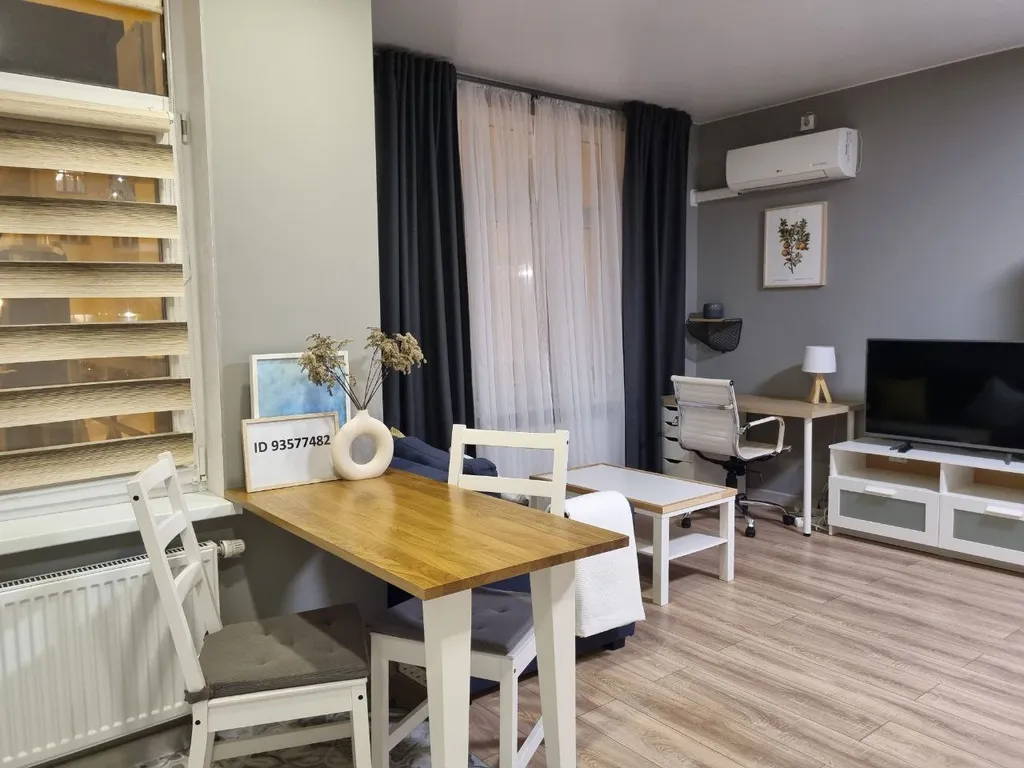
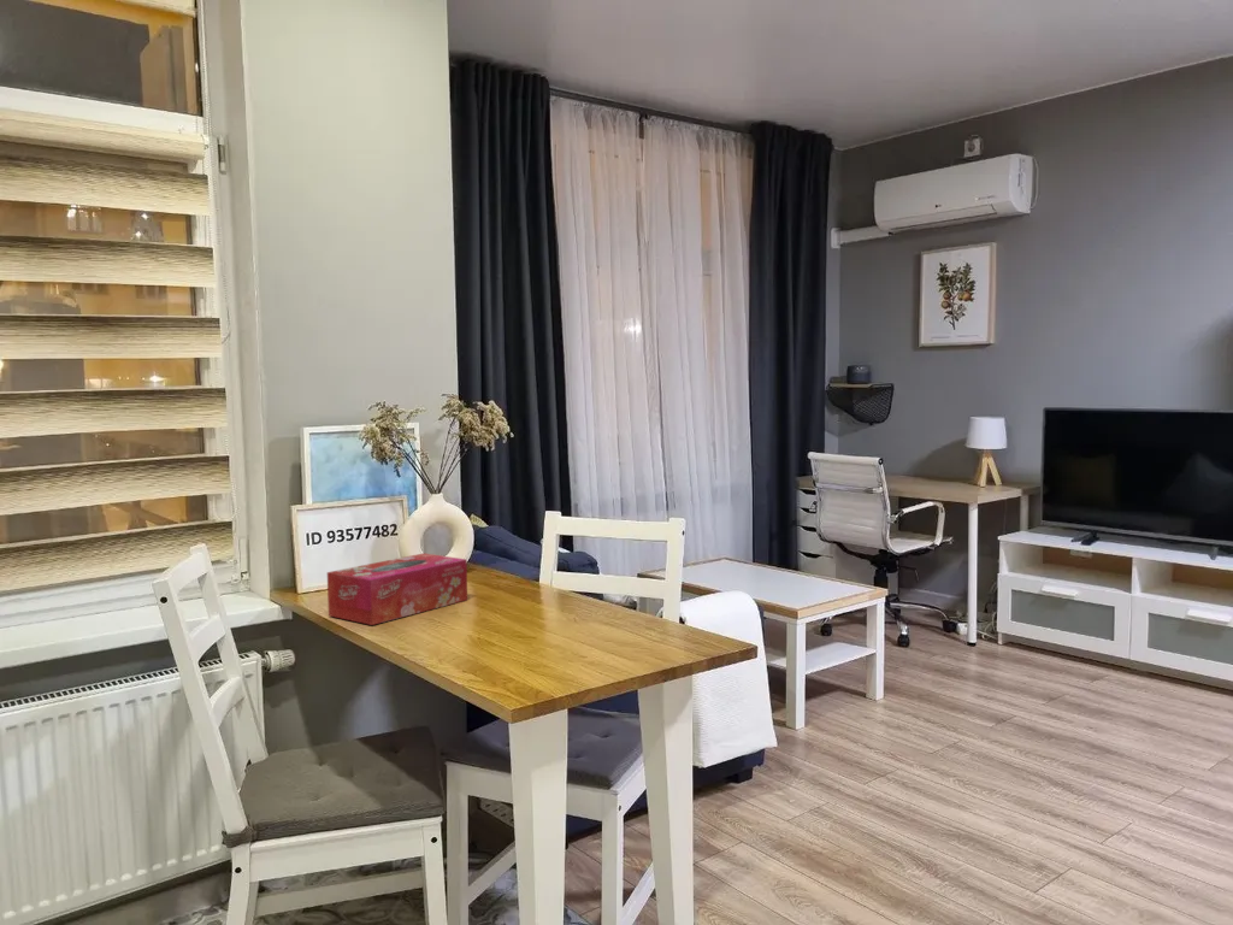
+ tissue box (399, 587)
